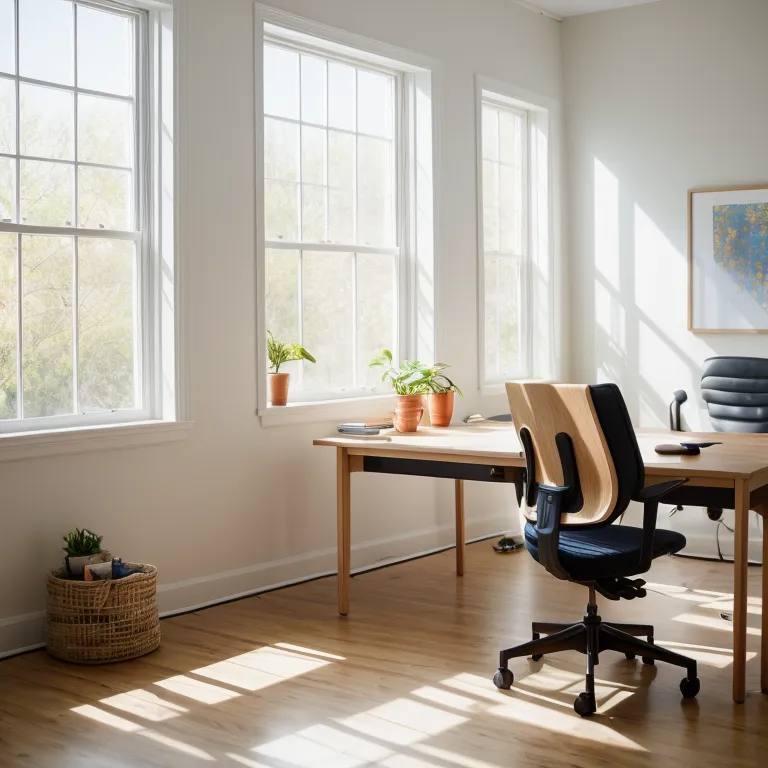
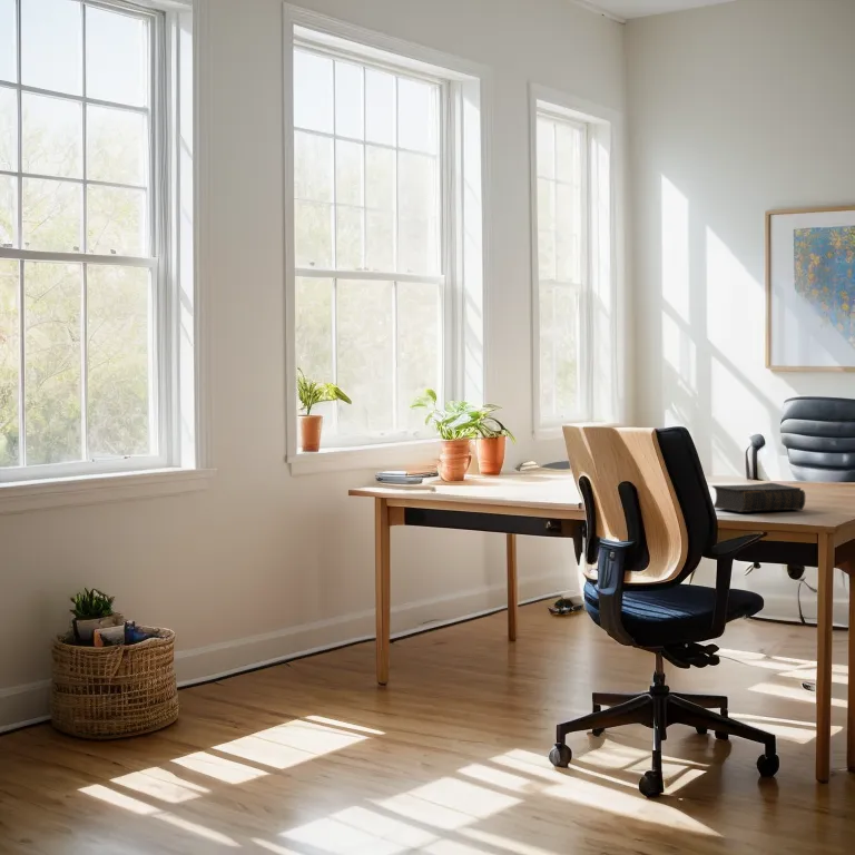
+ book (757, 497)
